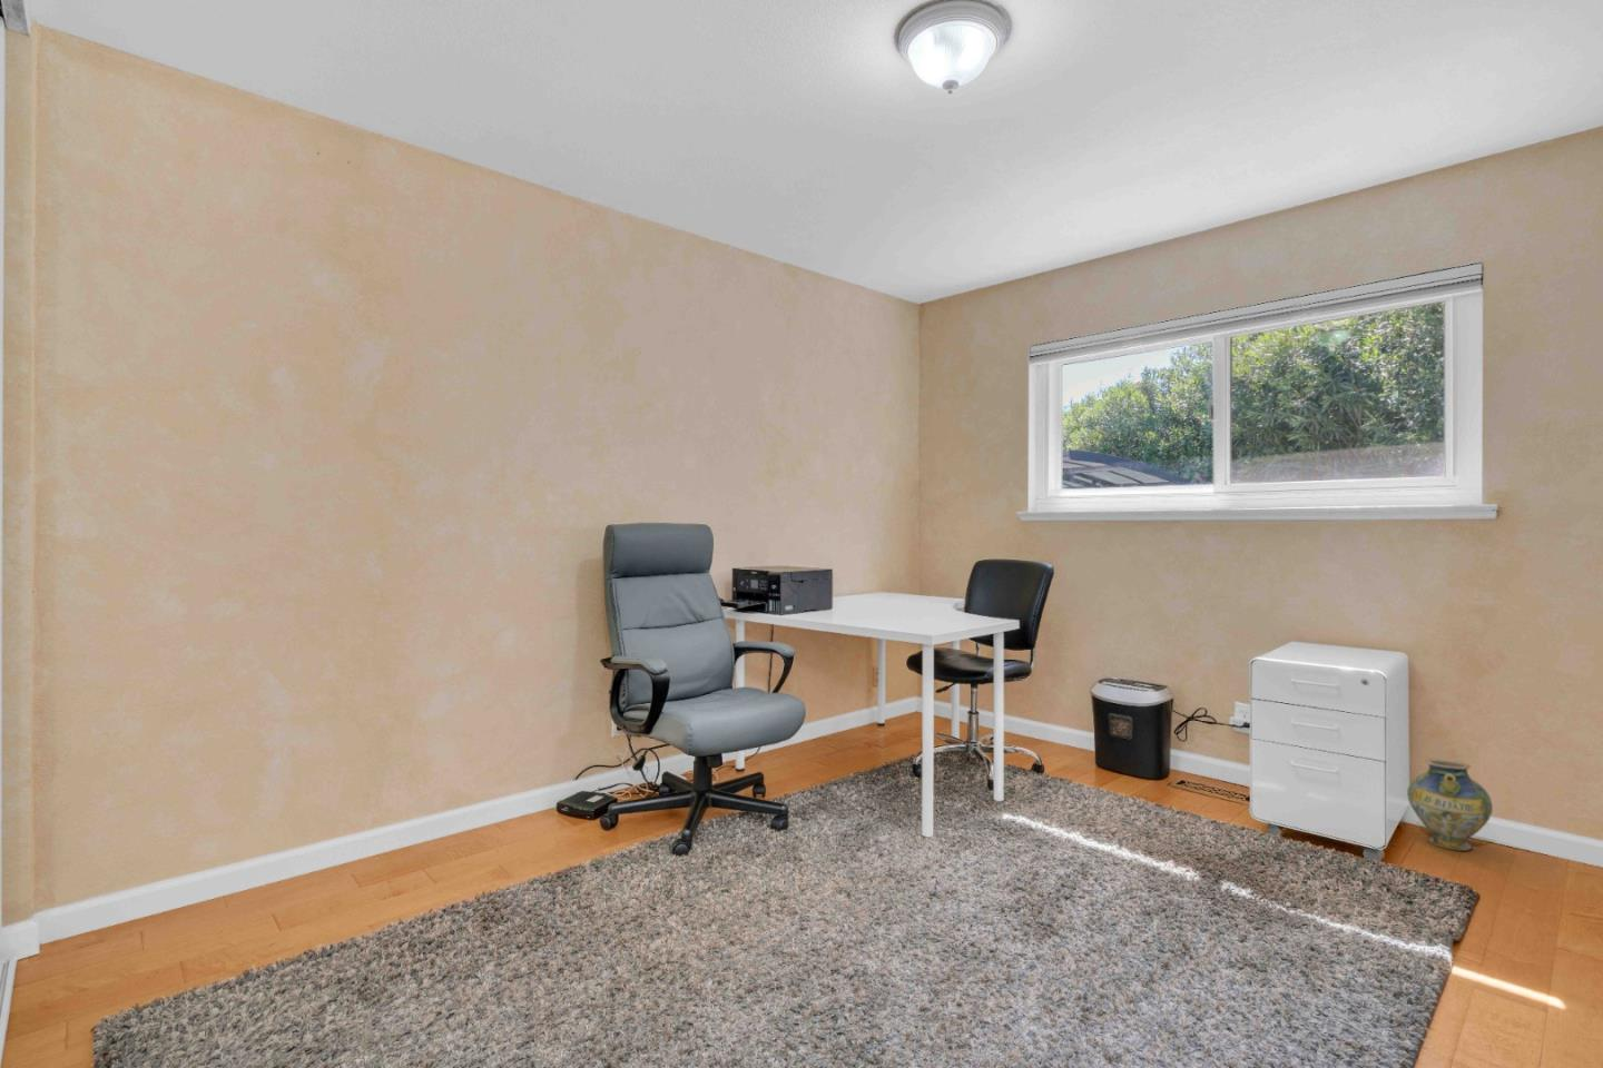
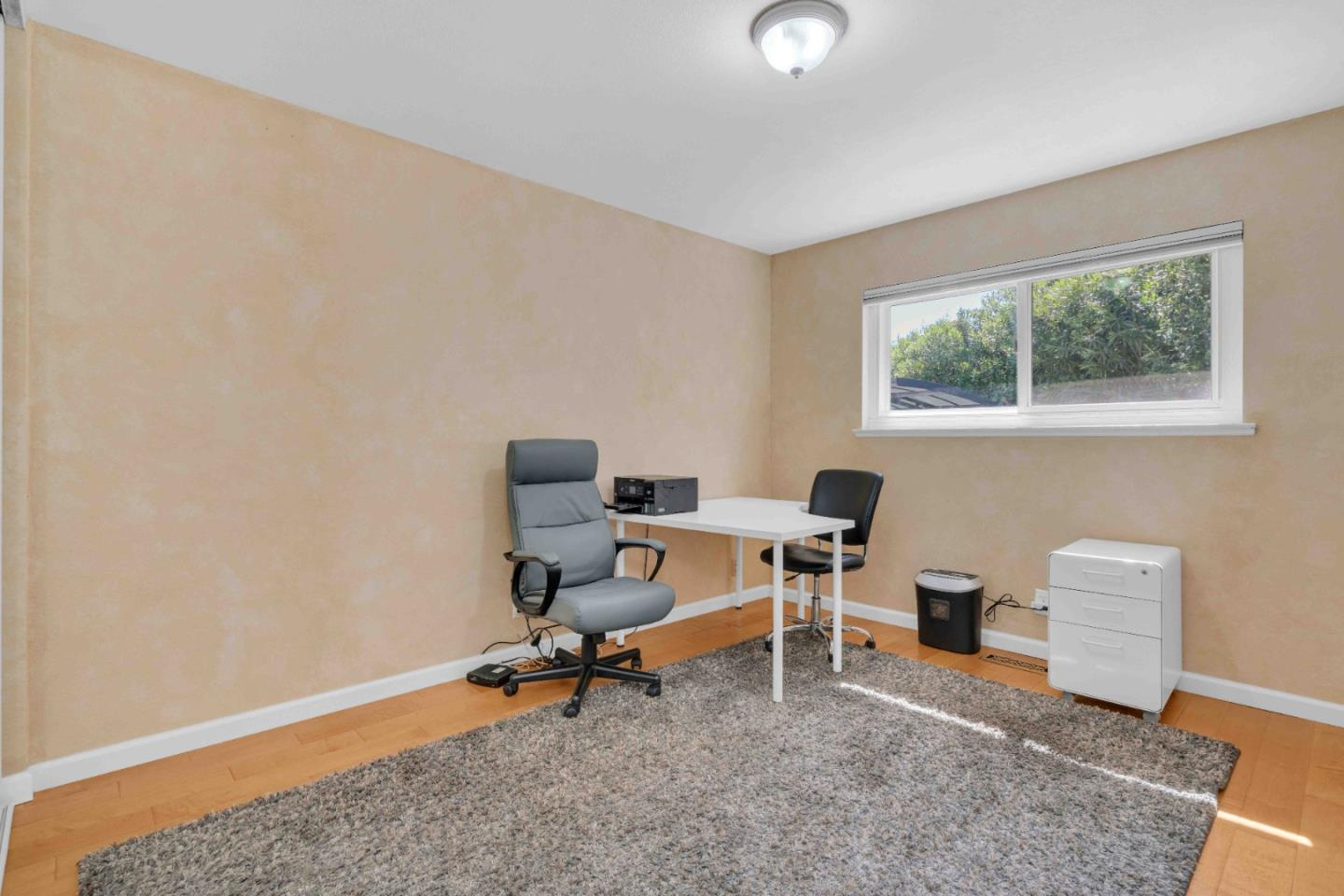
- ceramic jug (1447, 803)
